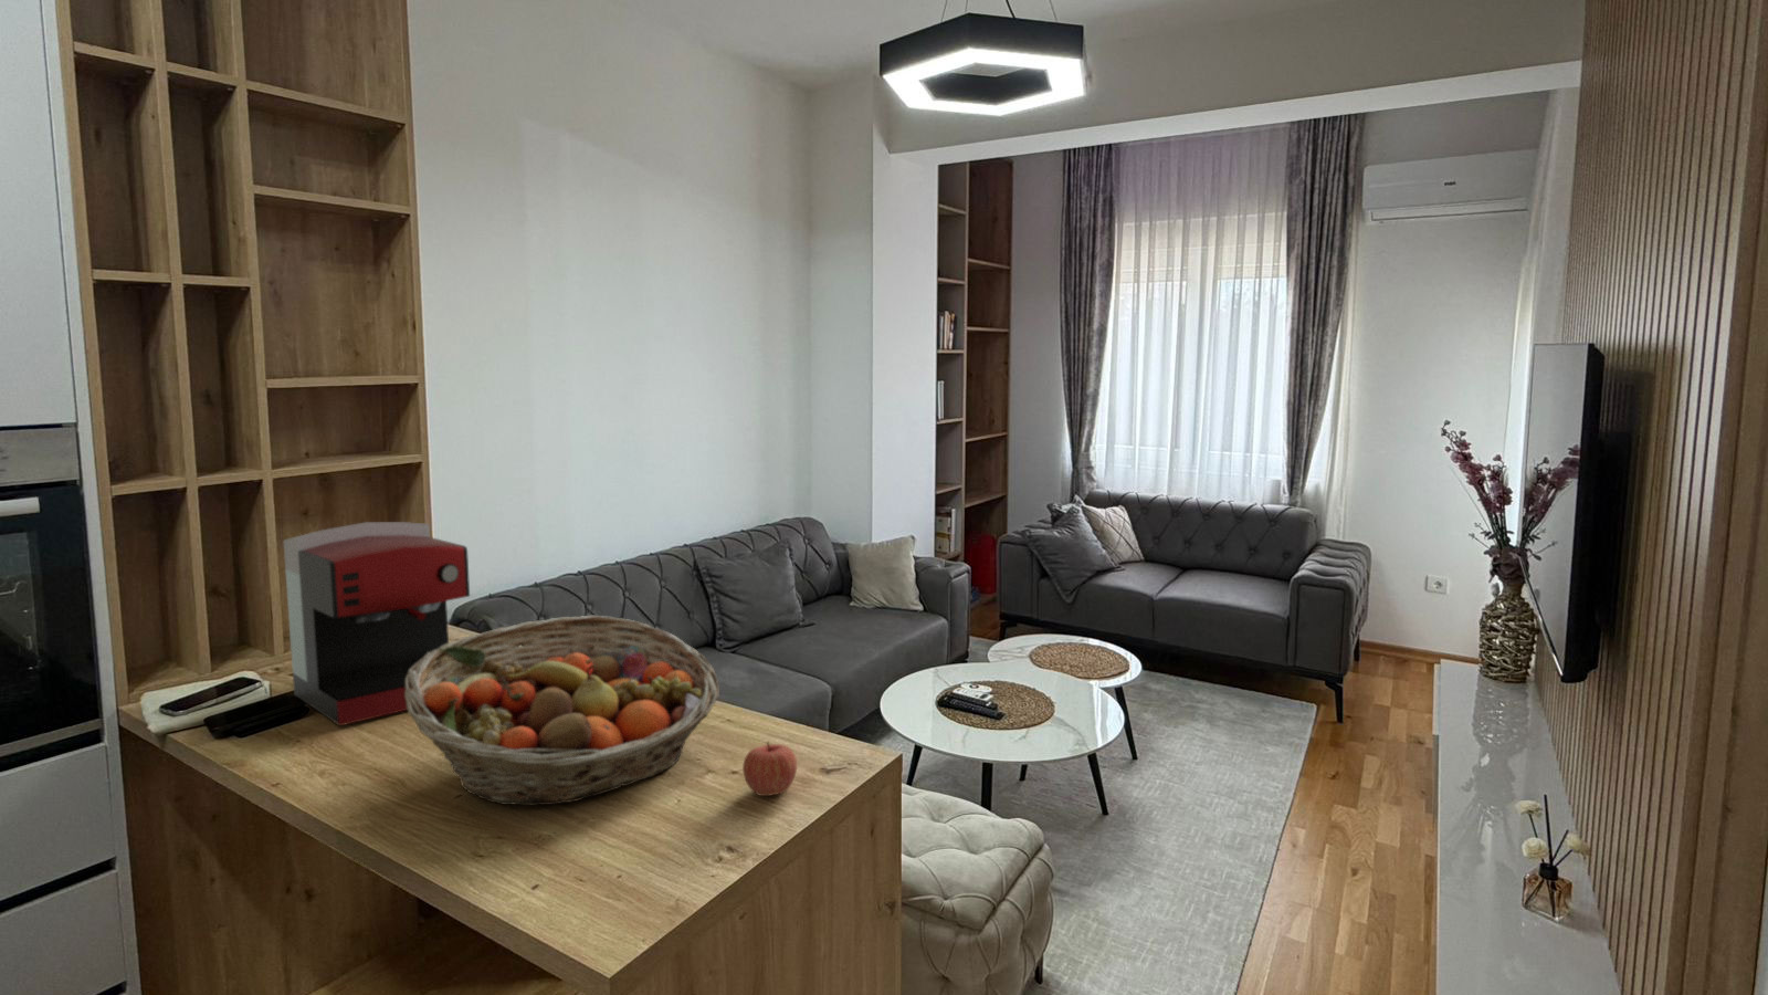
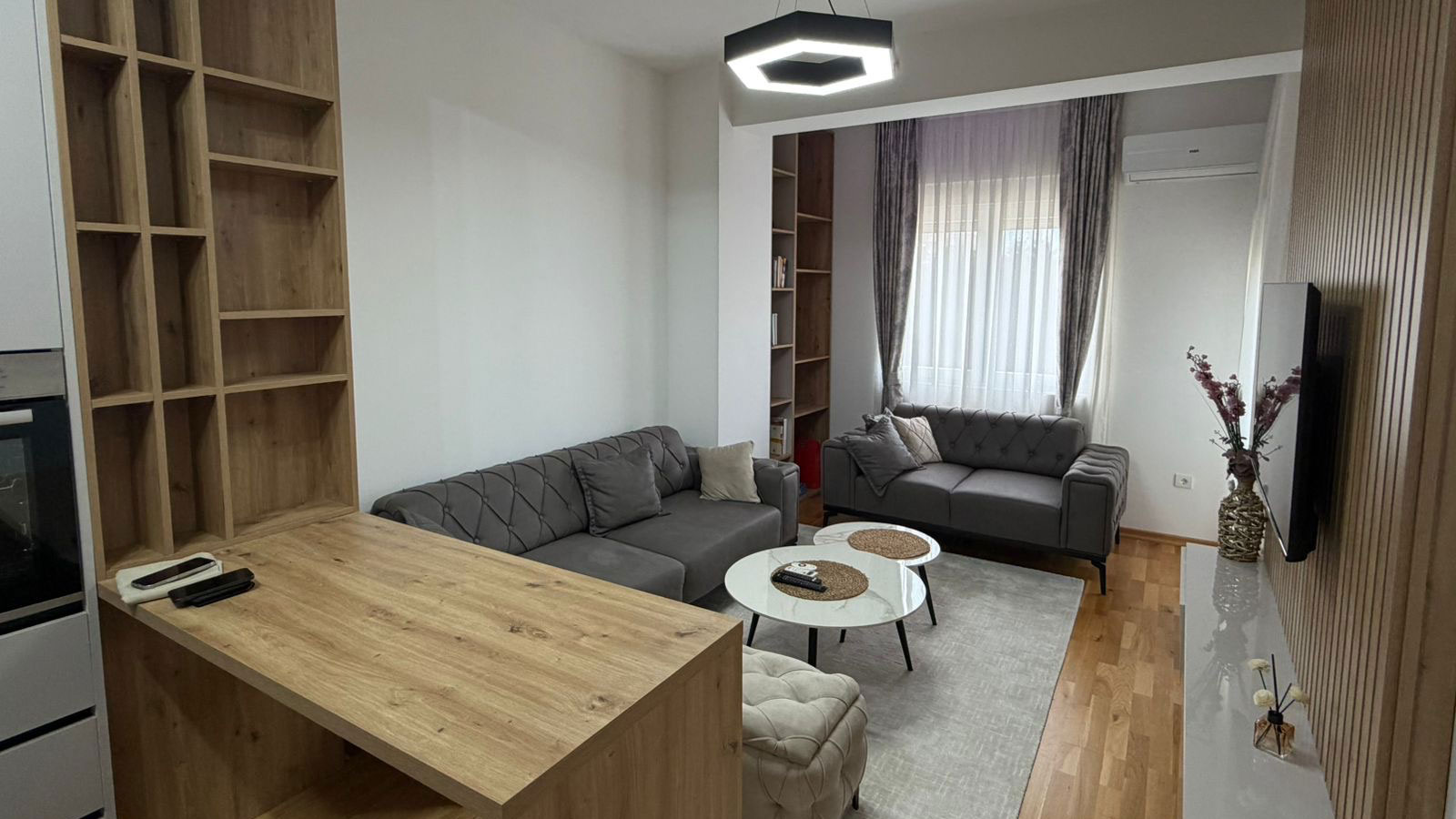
- fruit basket (571, 702)
- apple (770, 767)
- coffee maker (386, 614)
